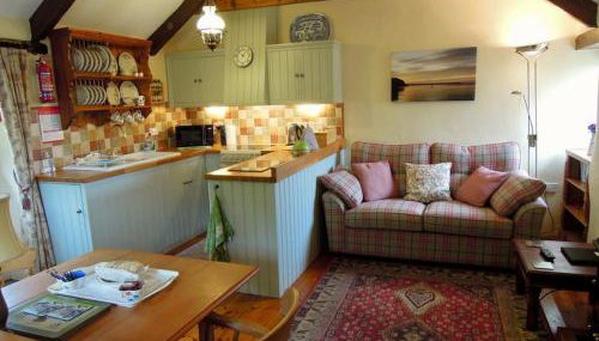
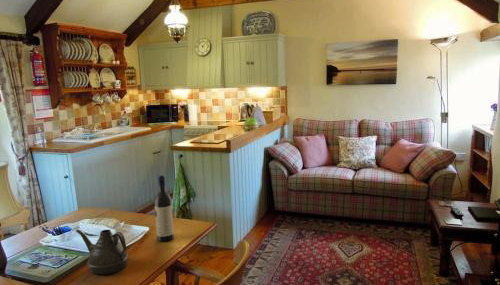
+ wine bottle (163, 207)
+ teapot (101, 247)
